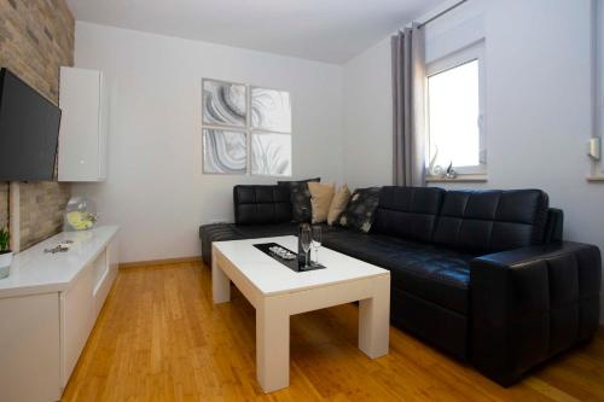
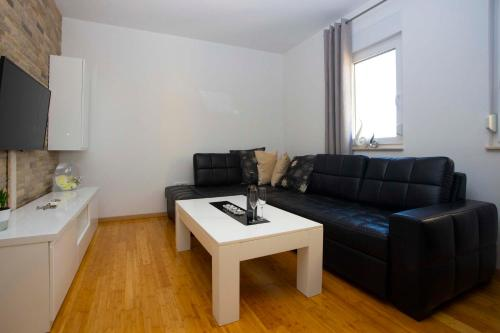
- wall art (250, 128)
